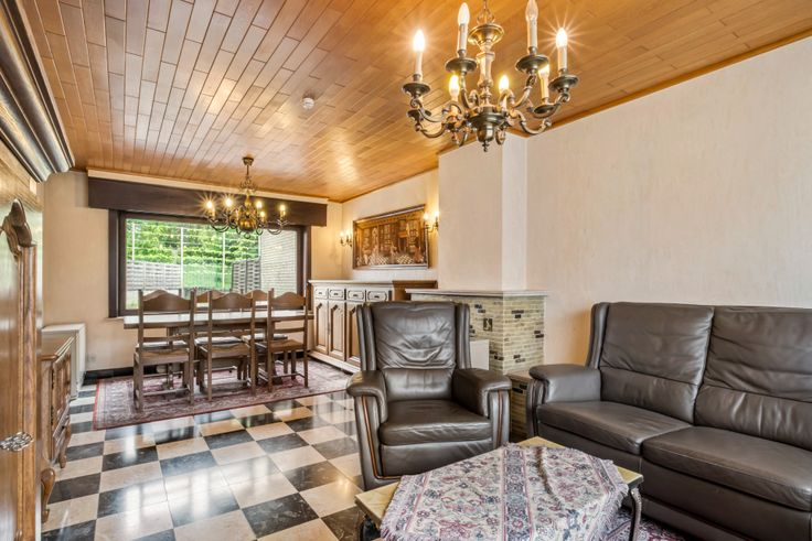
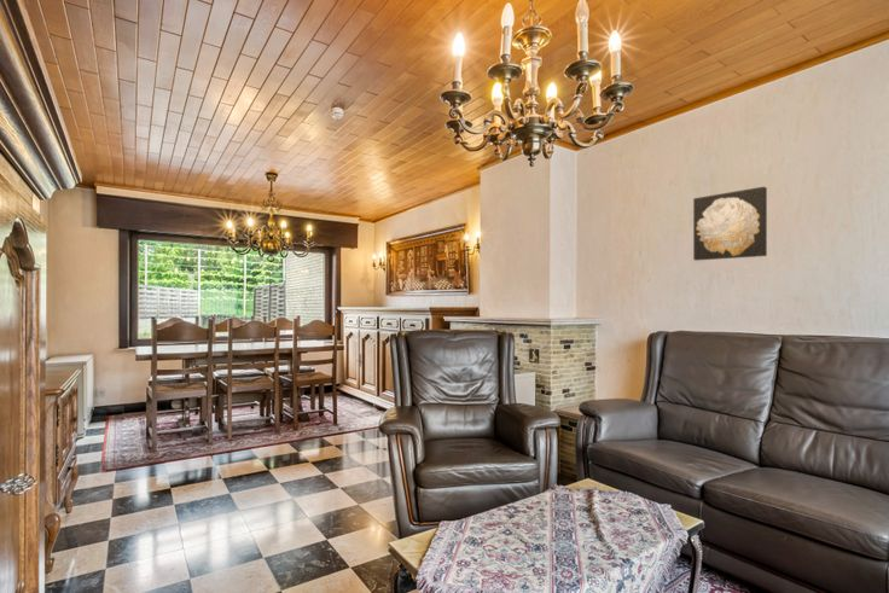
+ wall art (728, 225)
